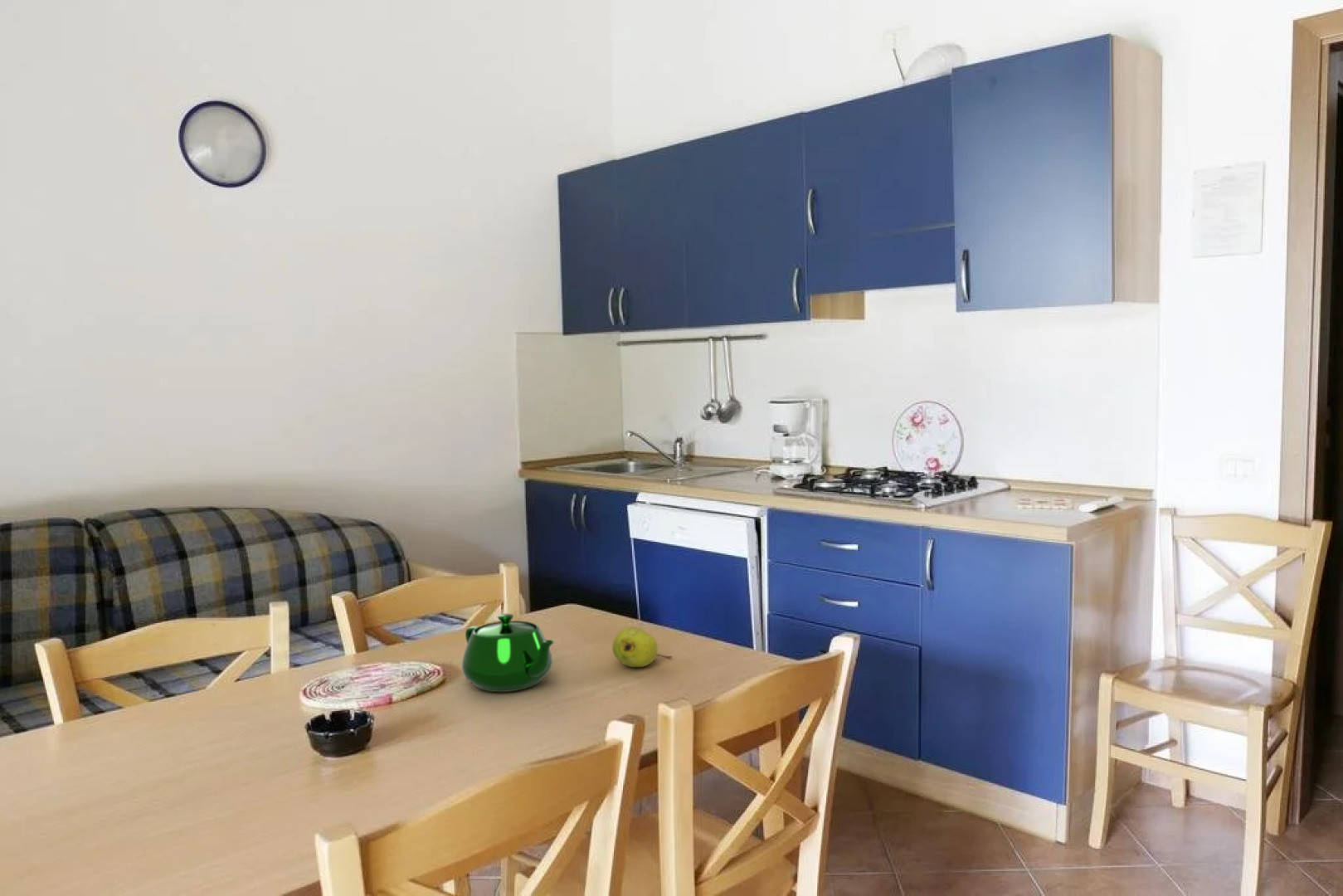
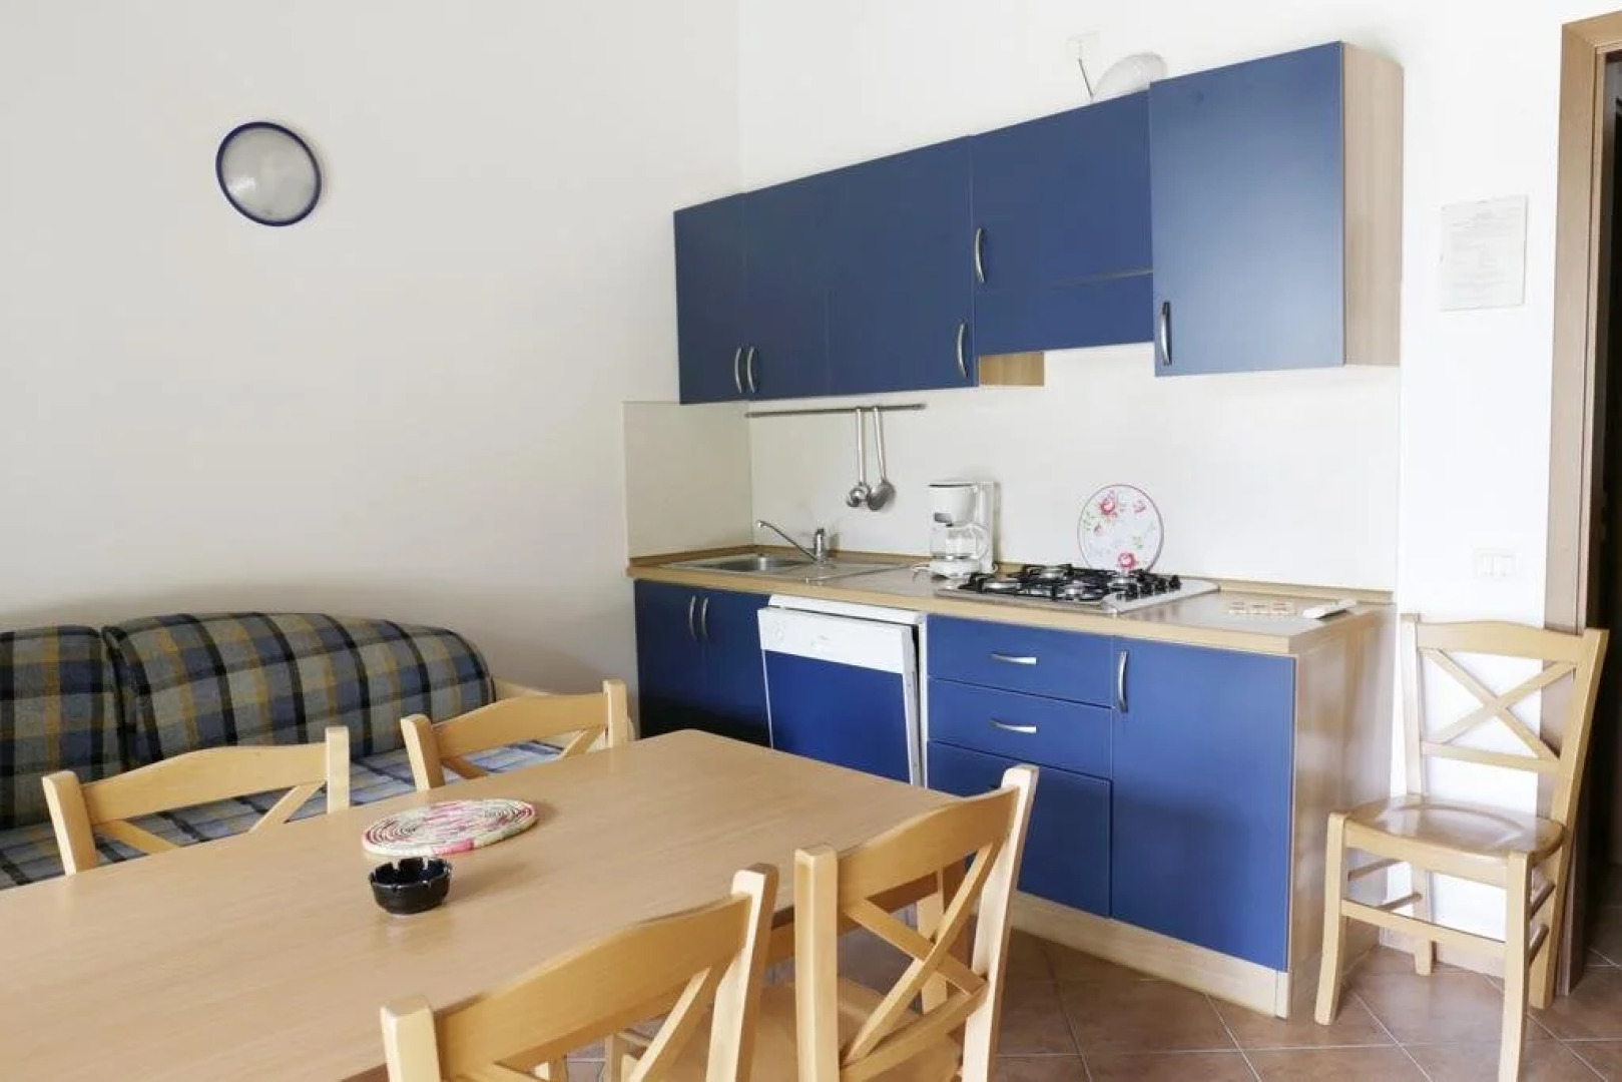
- teapot (509, 650)
- fruit (640, 645)
